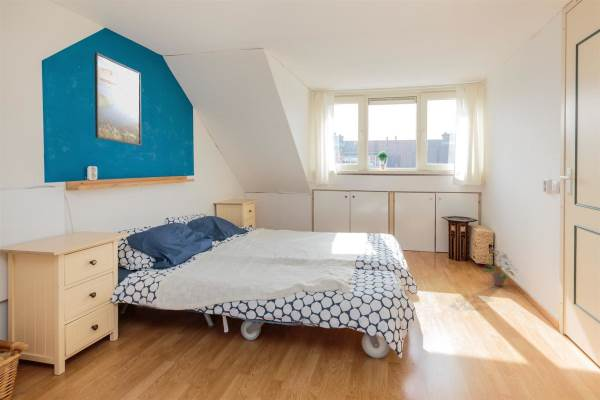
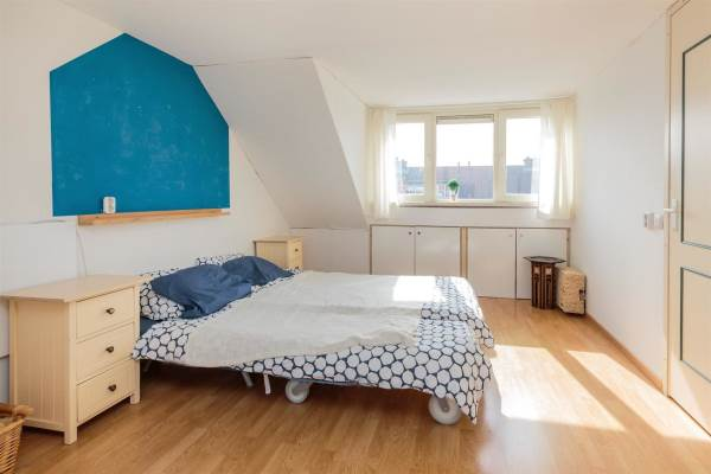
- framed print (119, 102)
- potted plant (499, 268)
